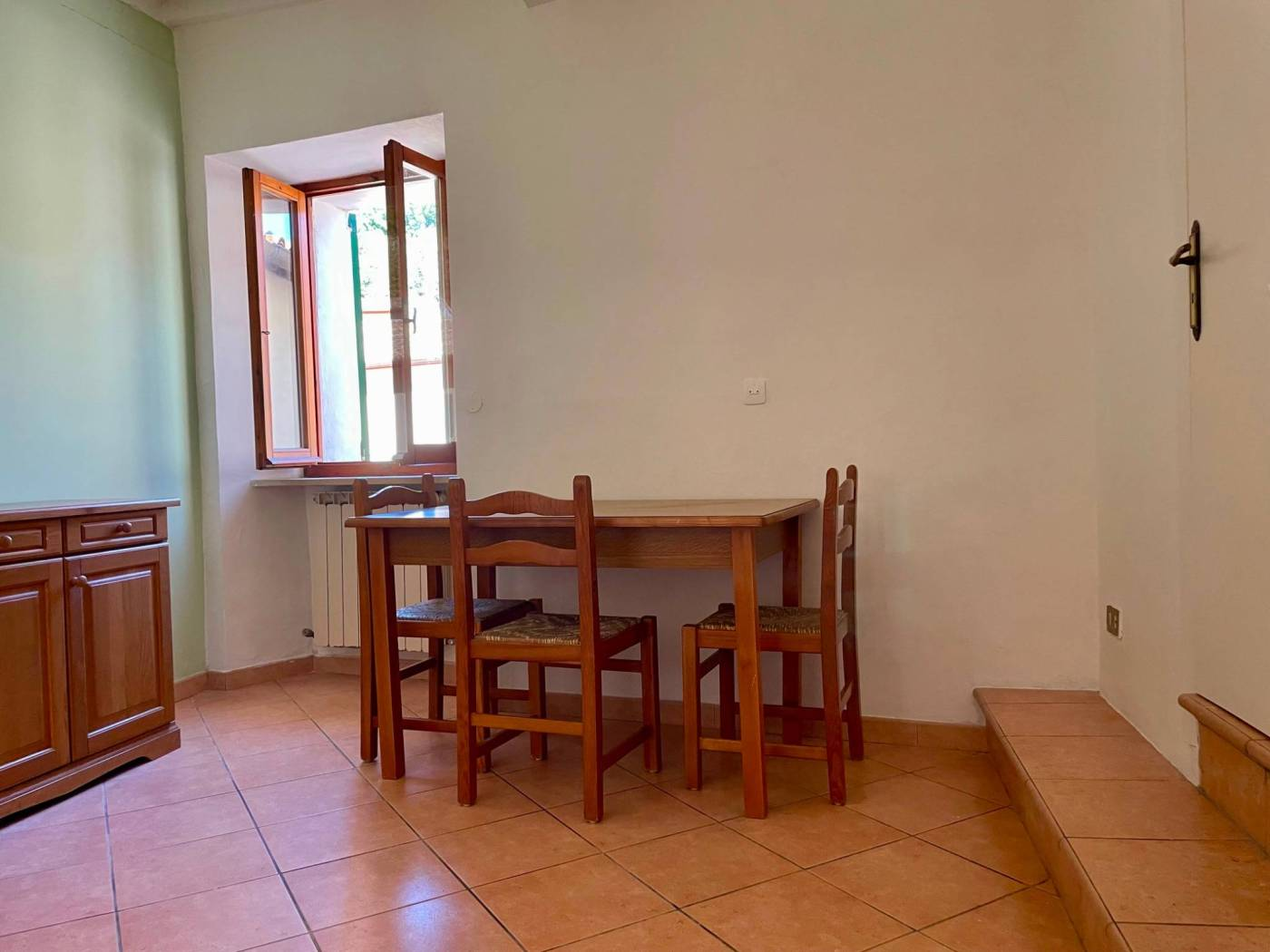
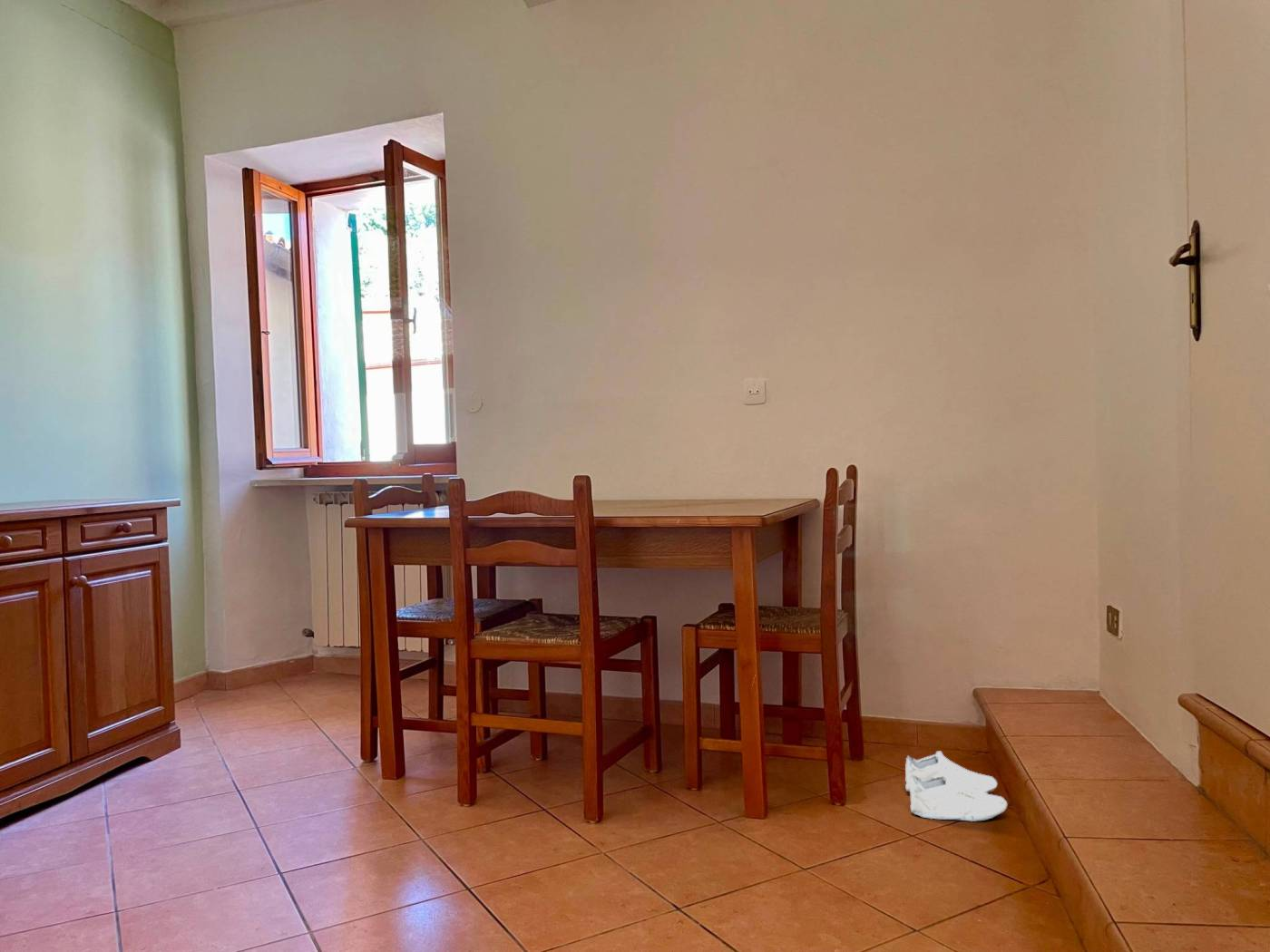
+ shoe (954, 783)
